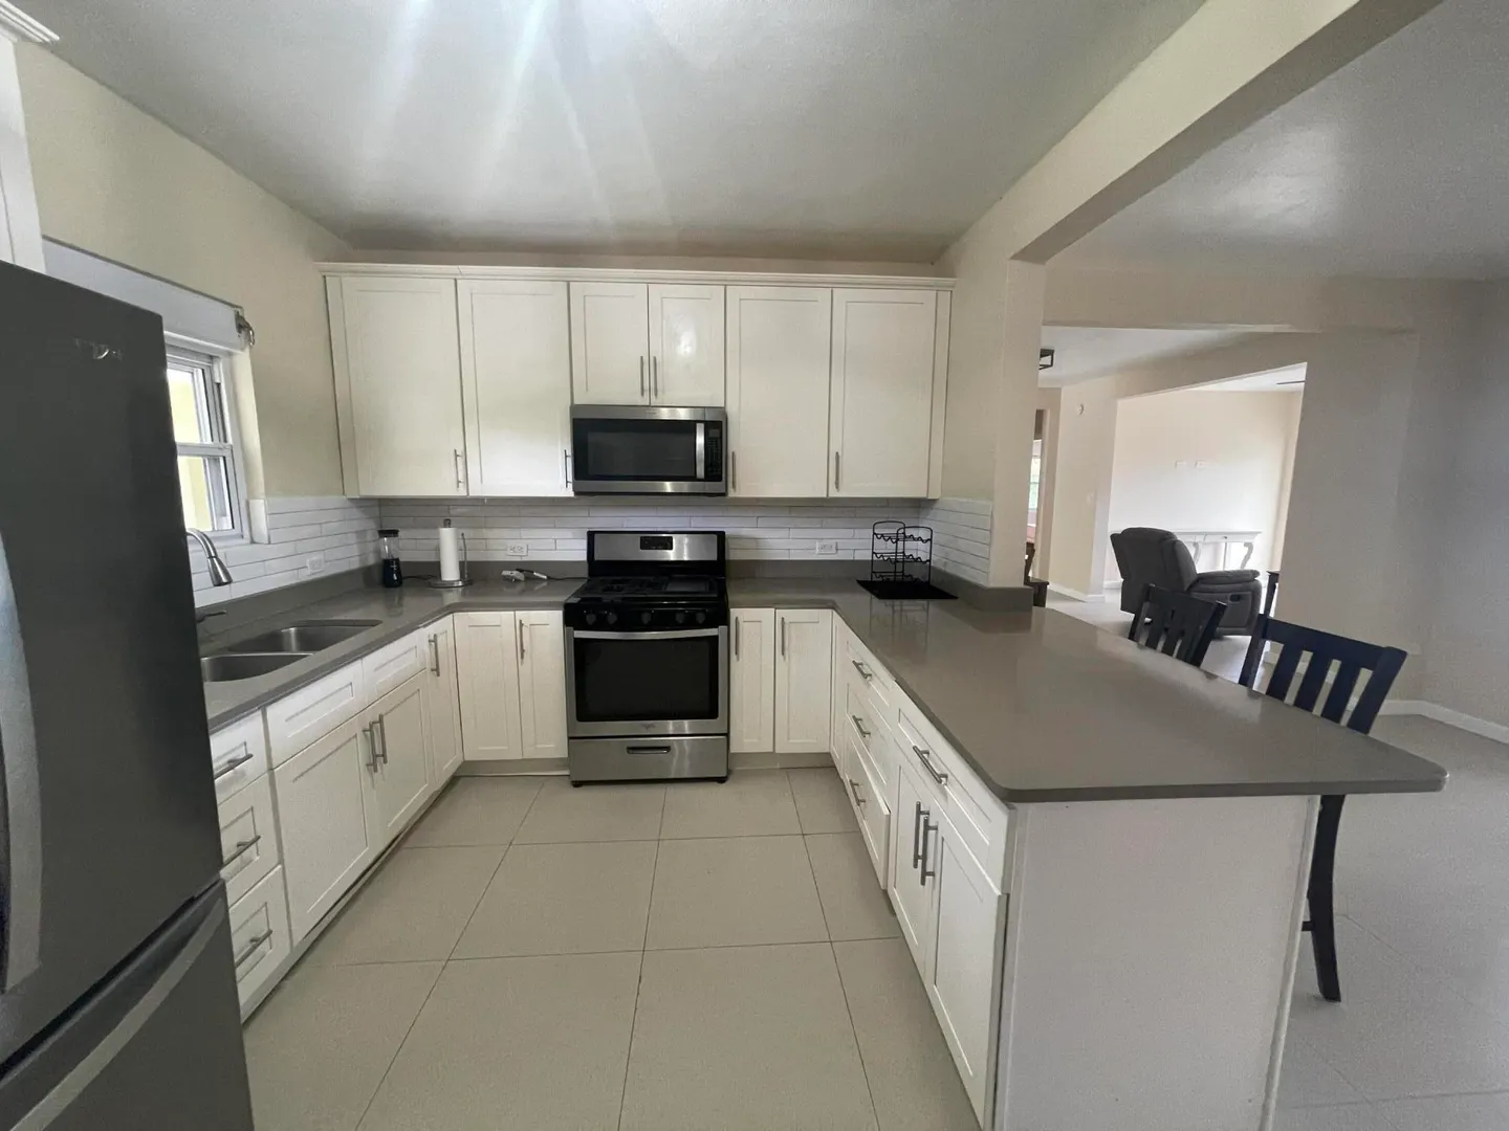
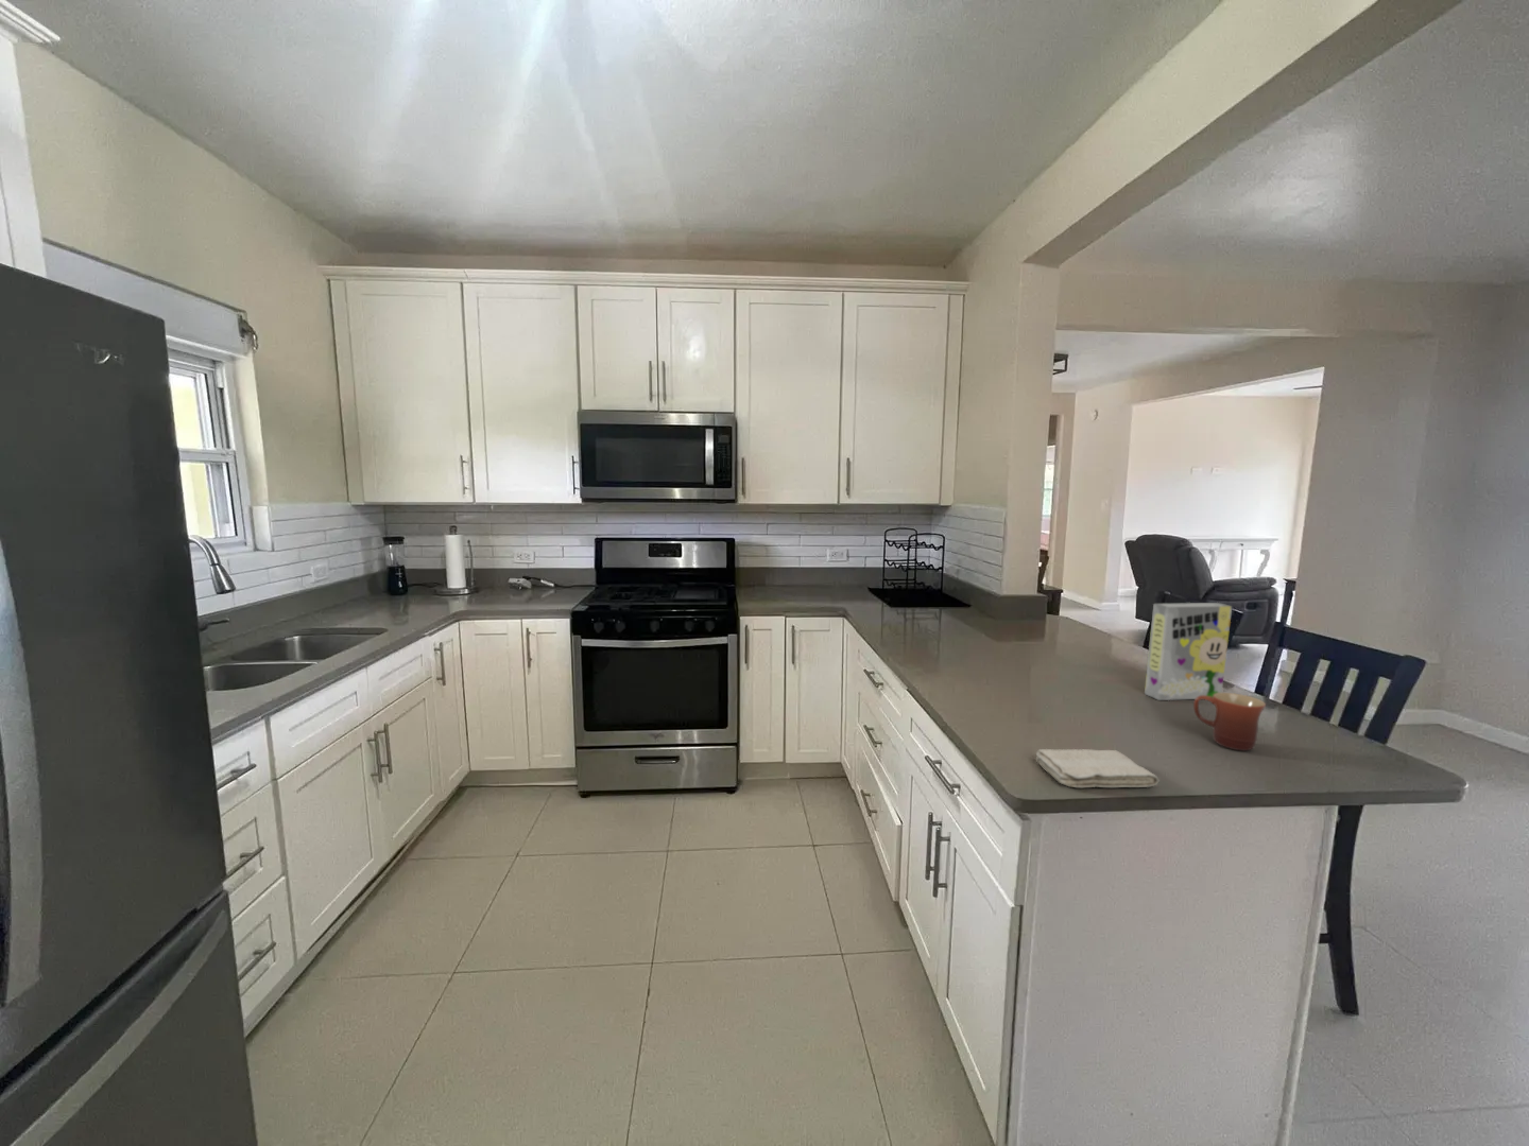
+ mug (1227, 720)
+ washcloth (1093, 766)
+ cereal box (1187, 650)
